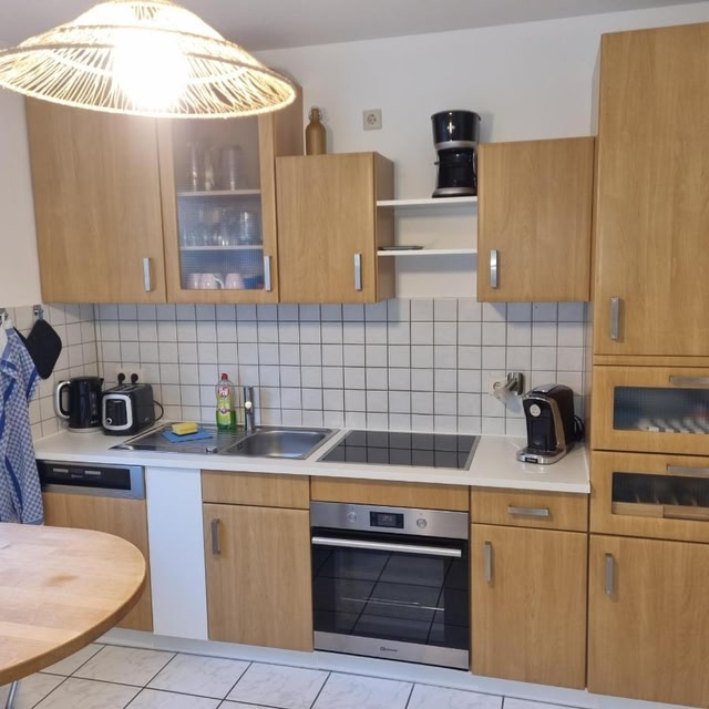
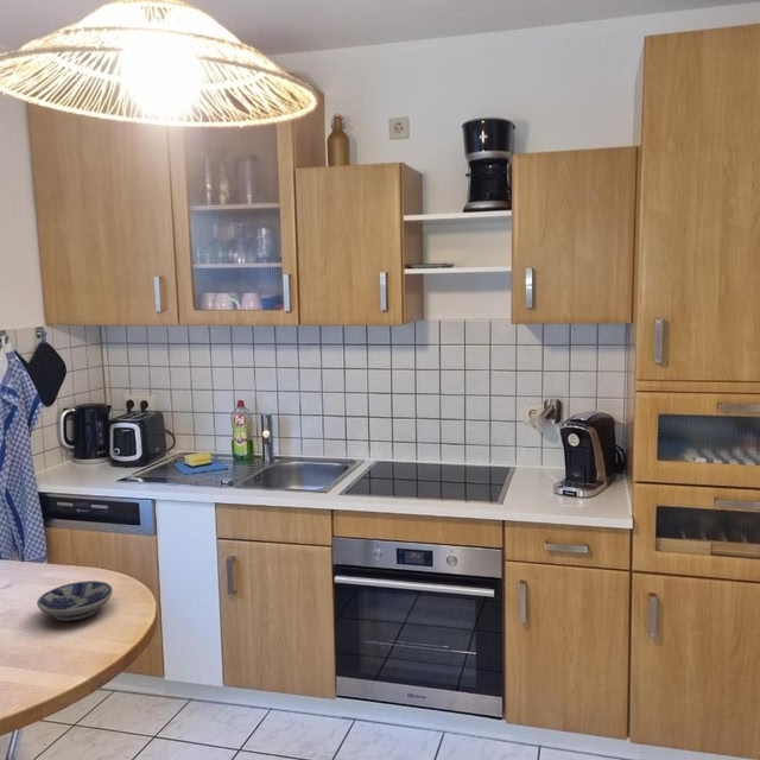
+ bowl (75, 603)
